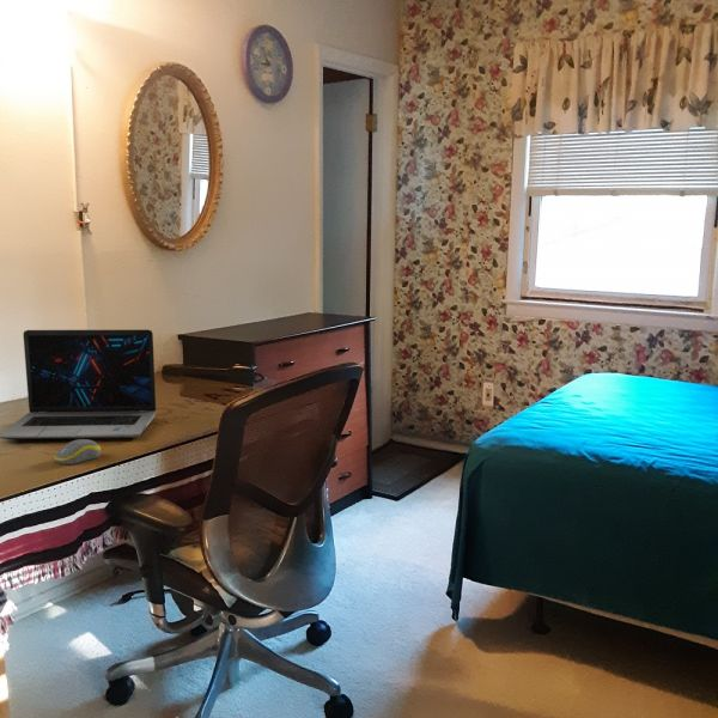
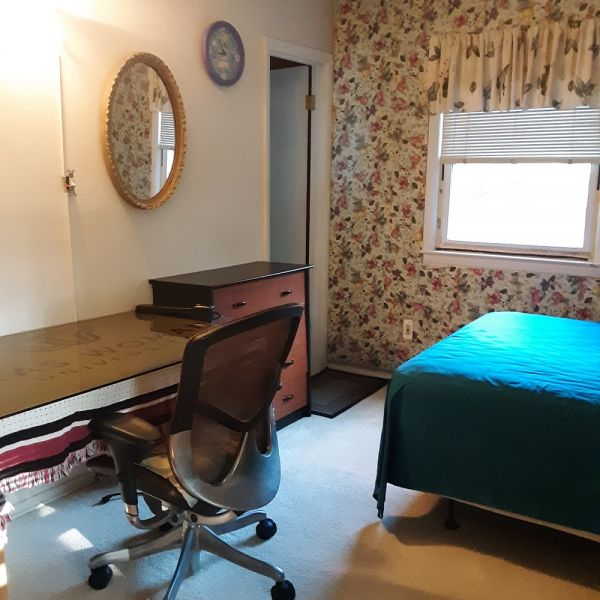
- computer mouse (78, 450)
- laptop (79, 383)
